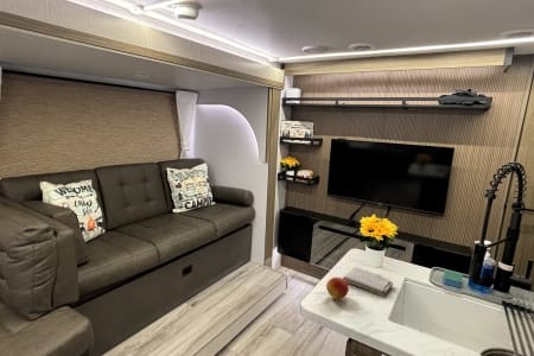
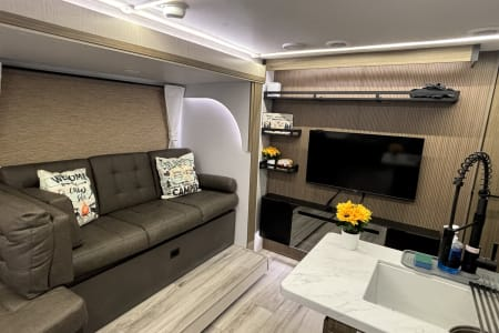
- fruit (337, 287)
- washcloth (367, 280)
